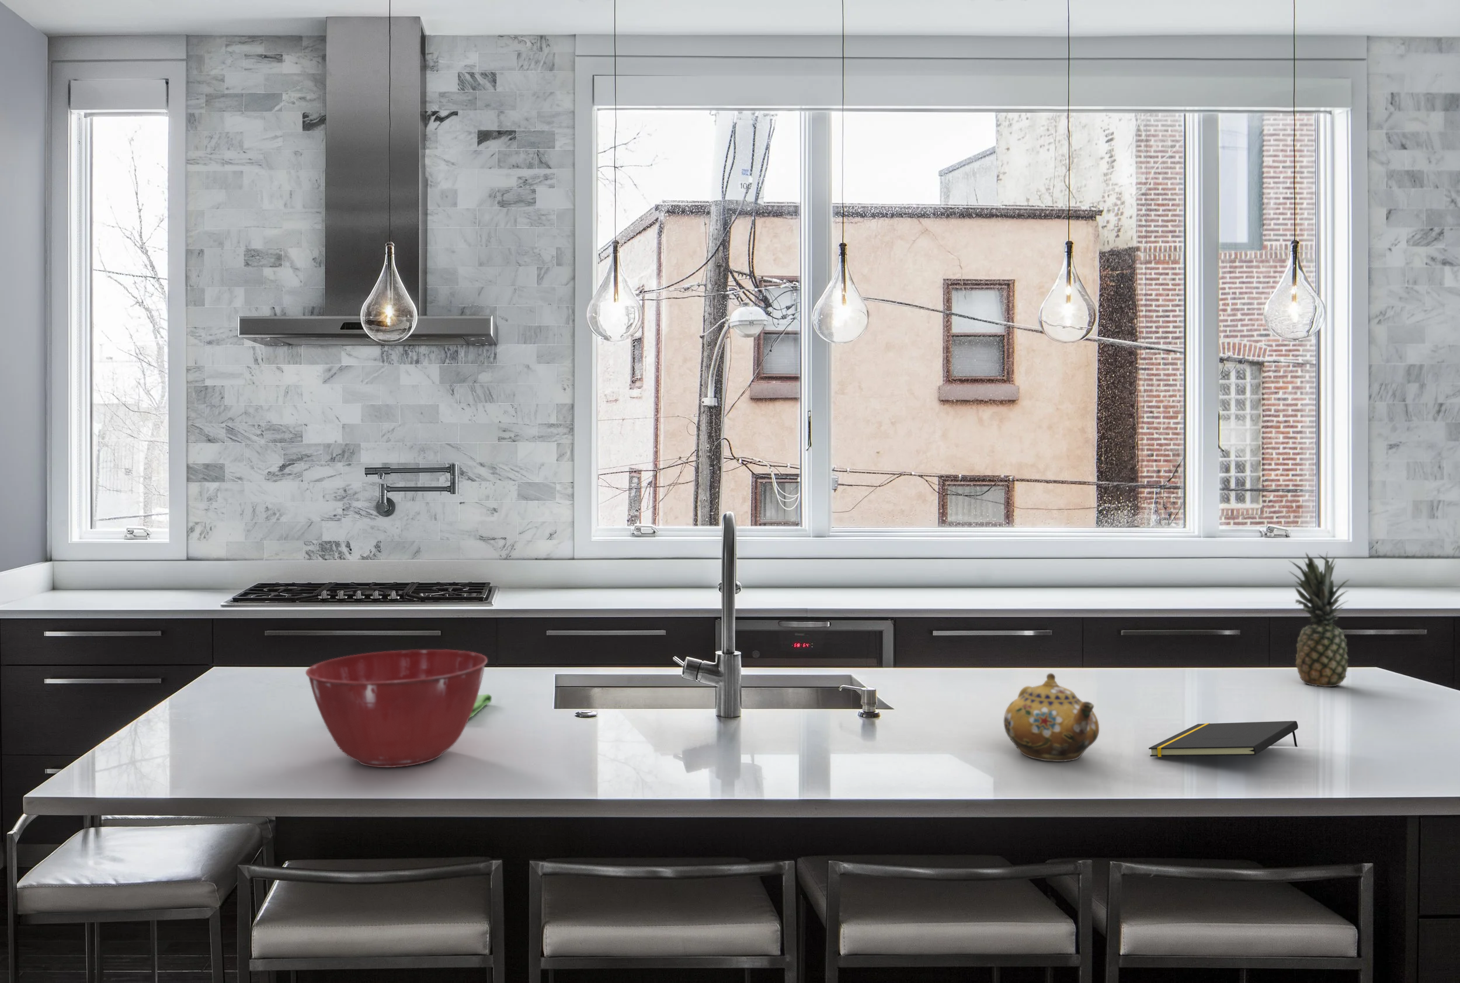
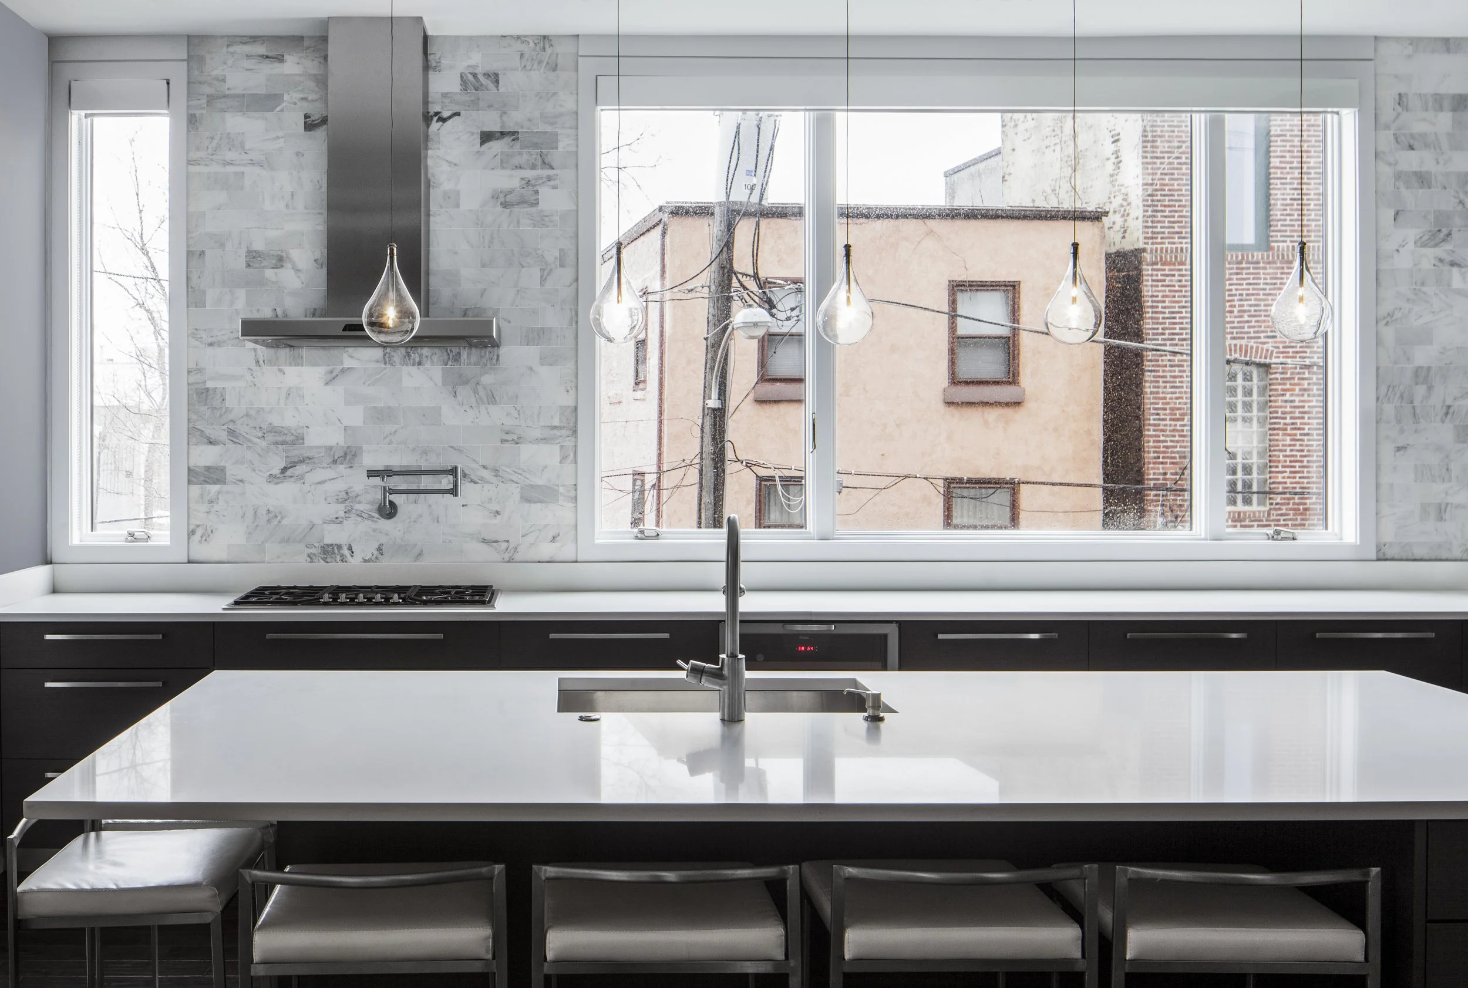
- dish towel (469, 718)
- notepad (1224, 738)
- fruit (1318, 617)
- teapot (1051, 714)
- mixing bowl (399, 709)
